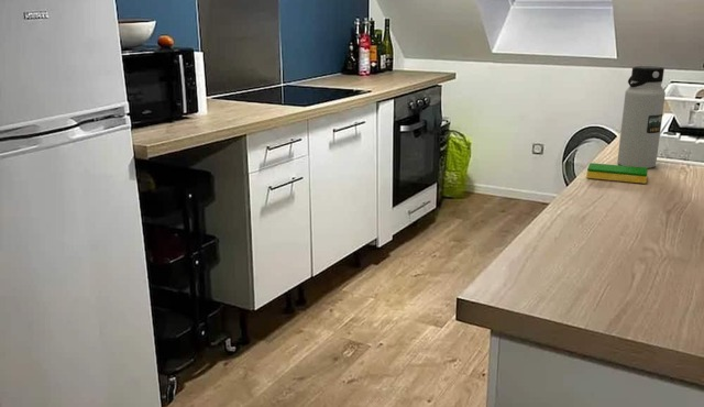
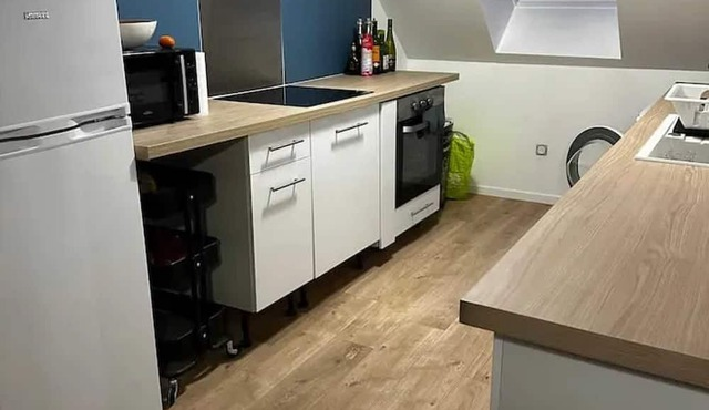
- water bottle (641, 117)
- dish sponge (616, 173)
